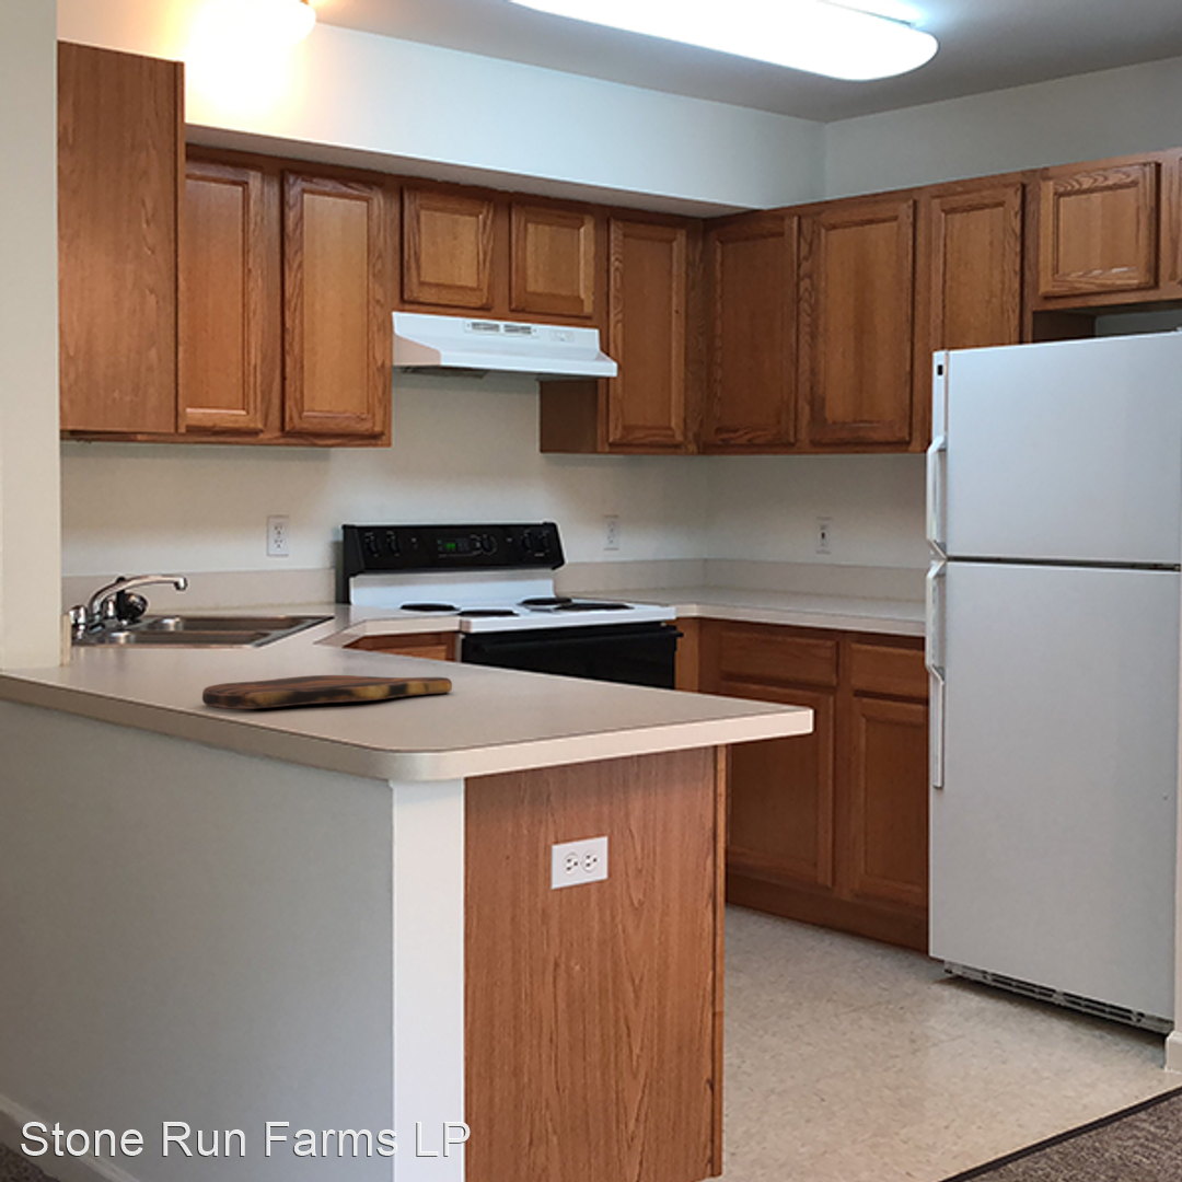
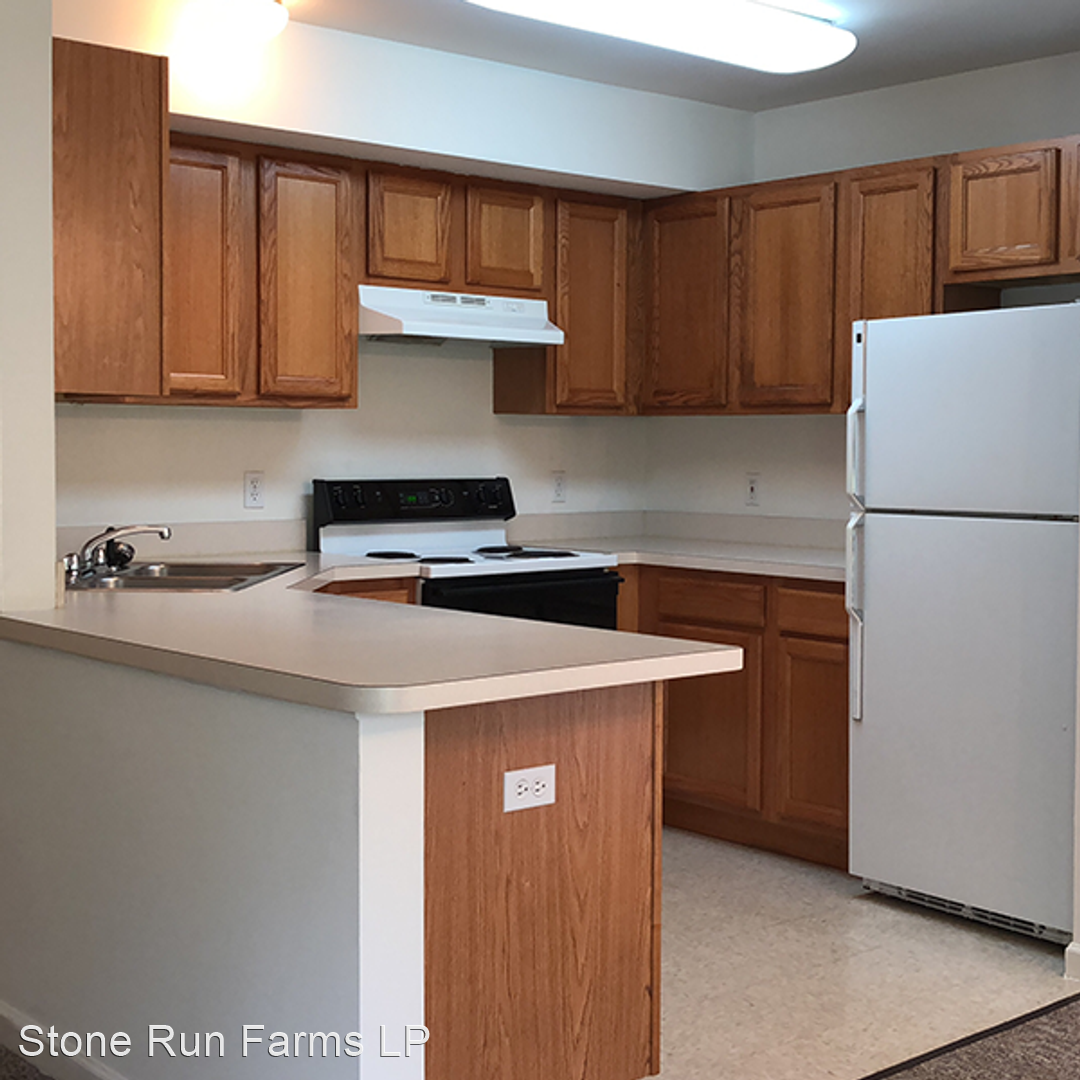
- cutting board (328, 688)
